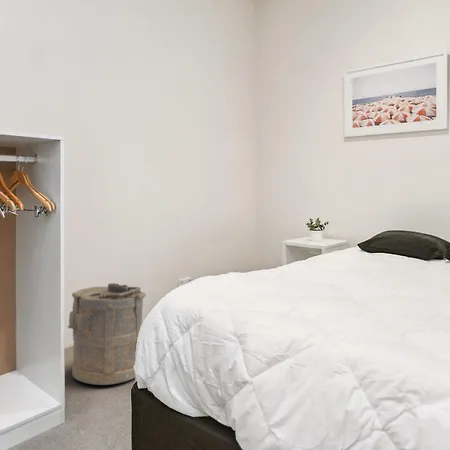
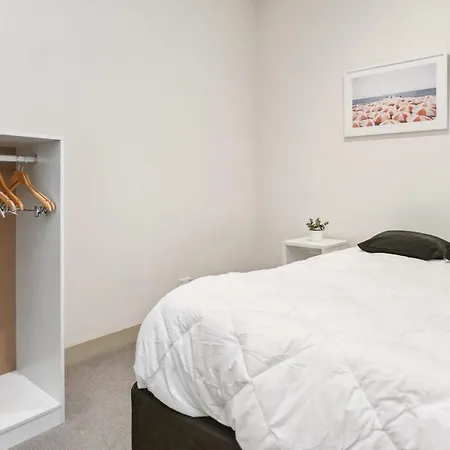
- laundry hamper (104, 328)
